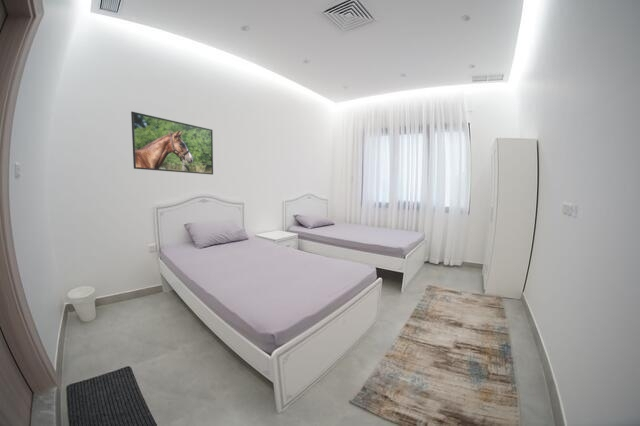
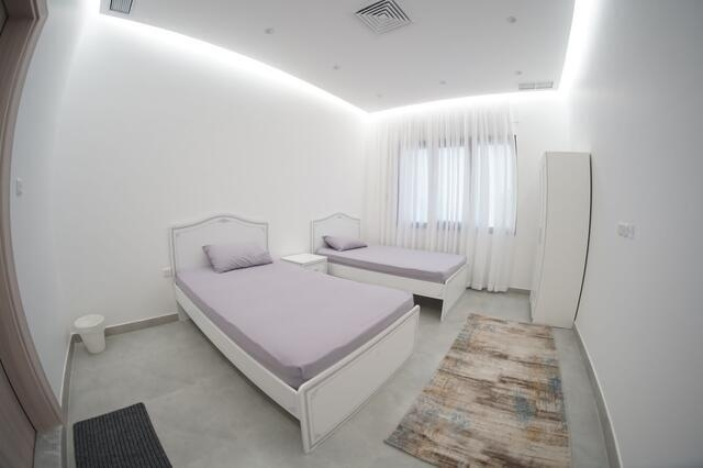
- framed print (177, 147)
